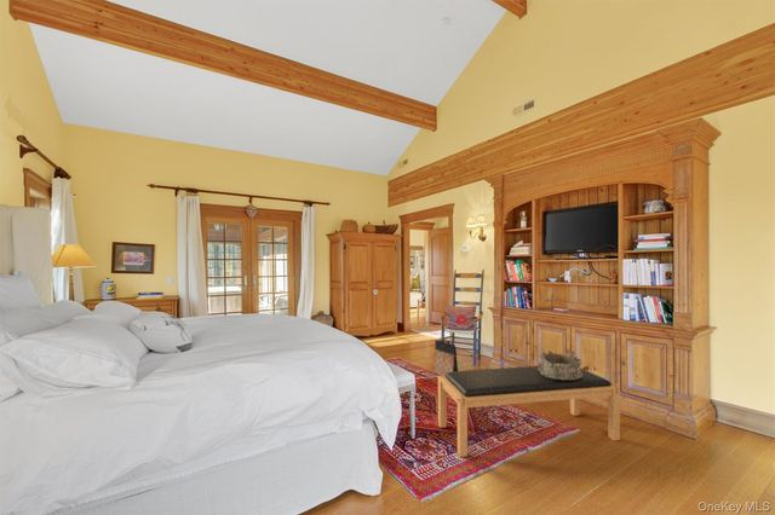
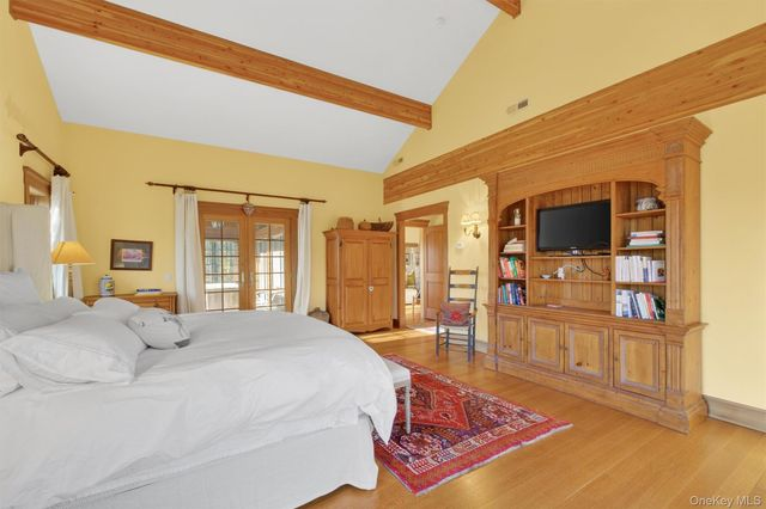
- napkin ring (559, 364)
- bag (444, 357)
- bench (524, 401)
